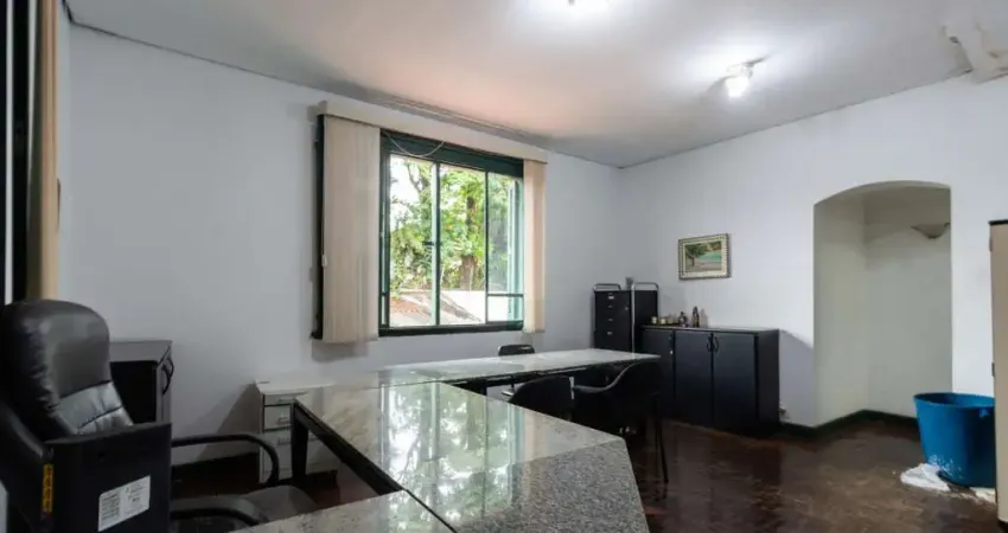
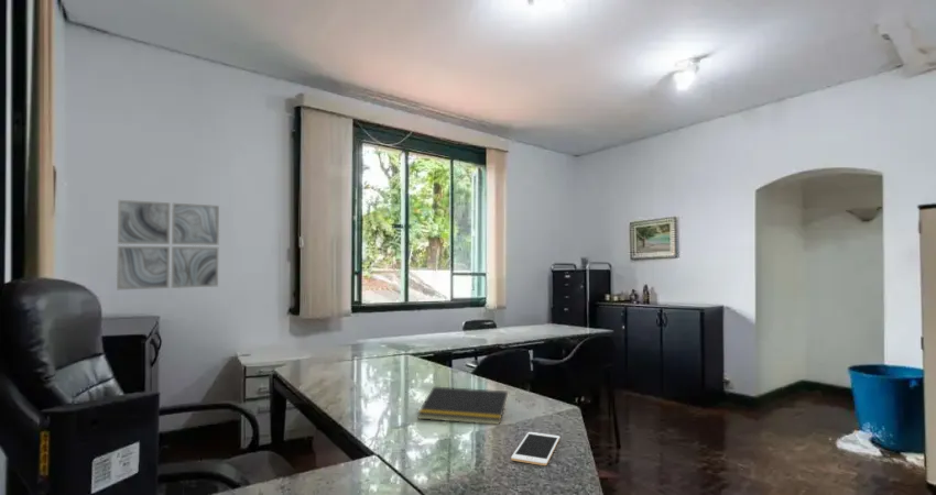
+ wall art (168, 246)
+ cell phone (536, 447)
+ notepad (464, 404)
